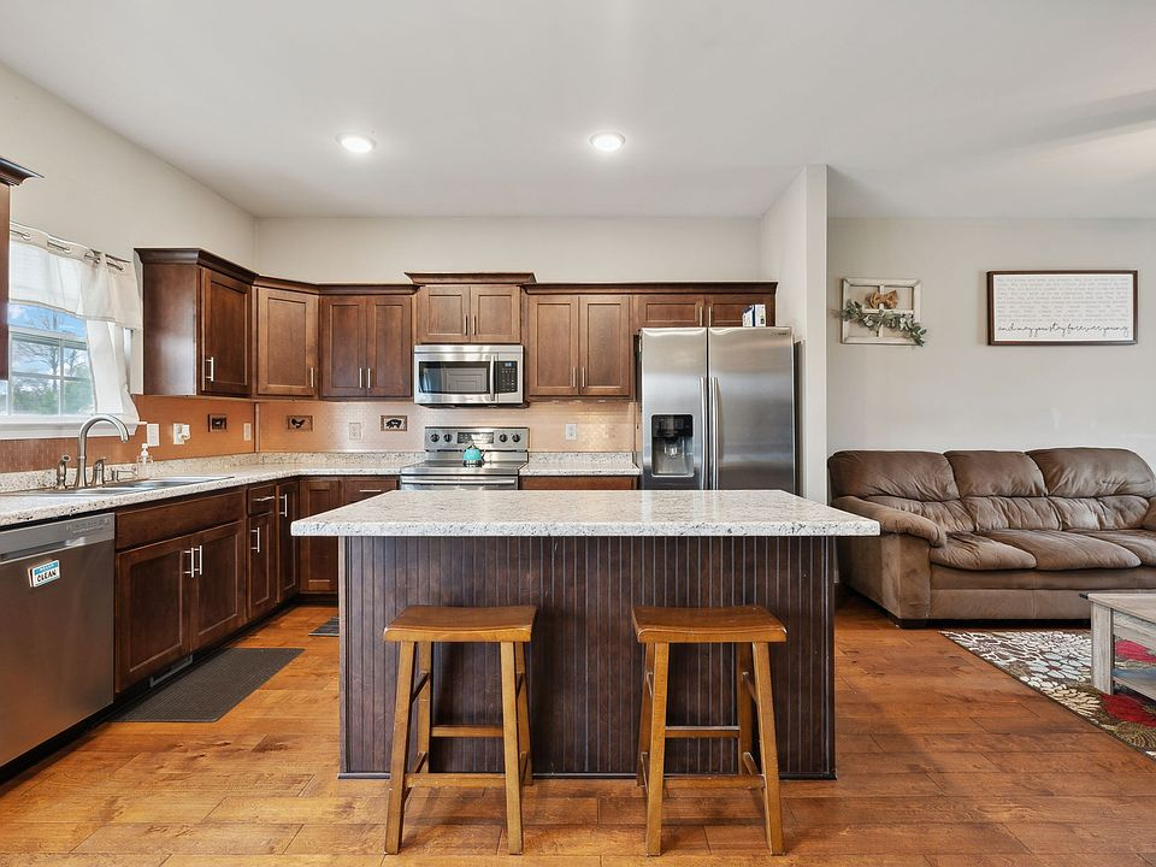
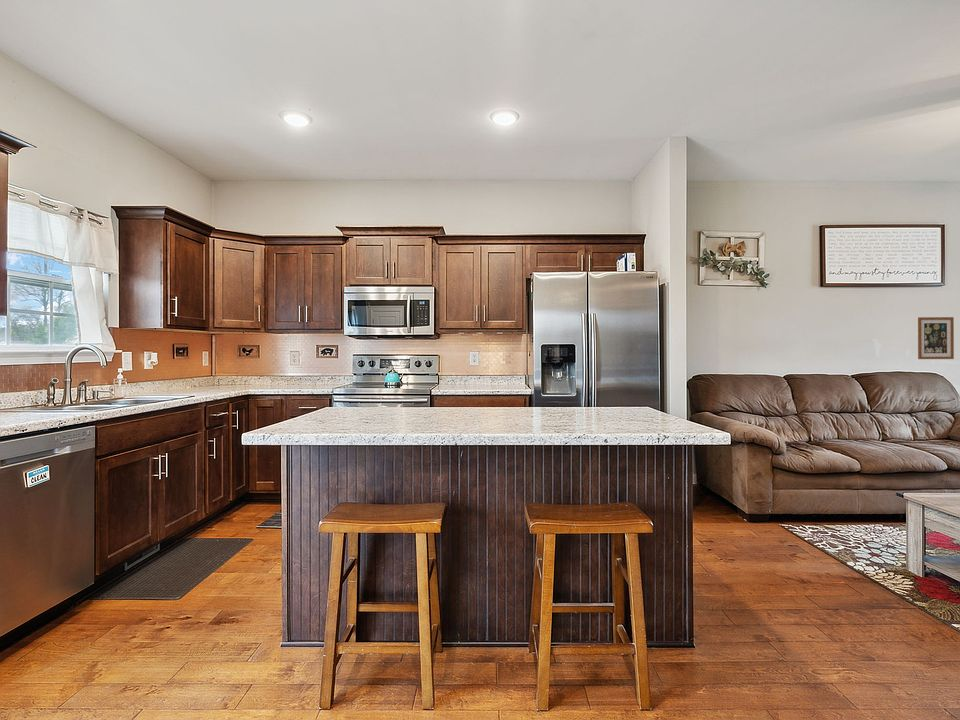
+ wall art (935, 338)
